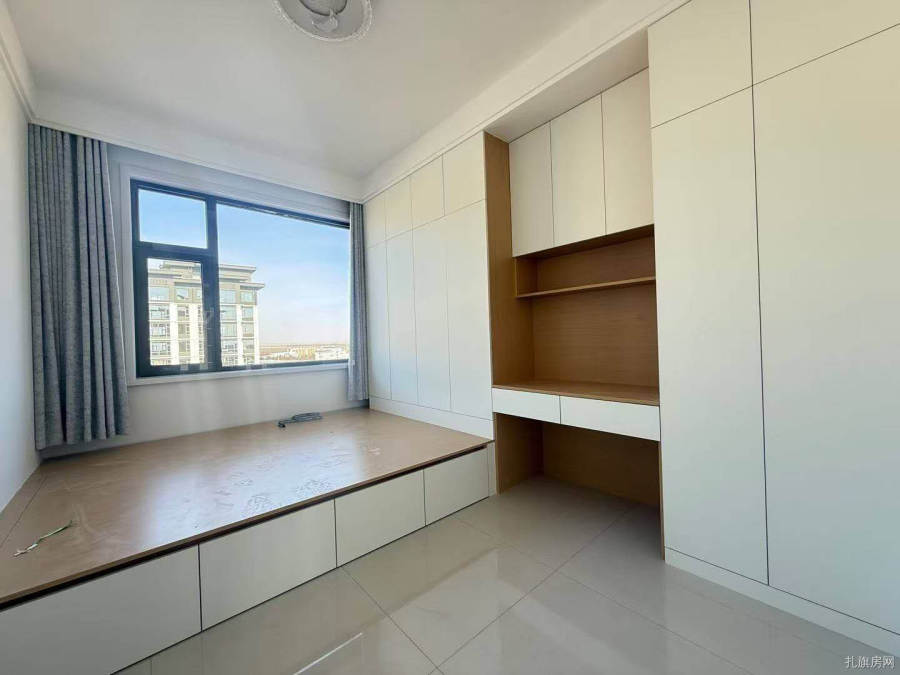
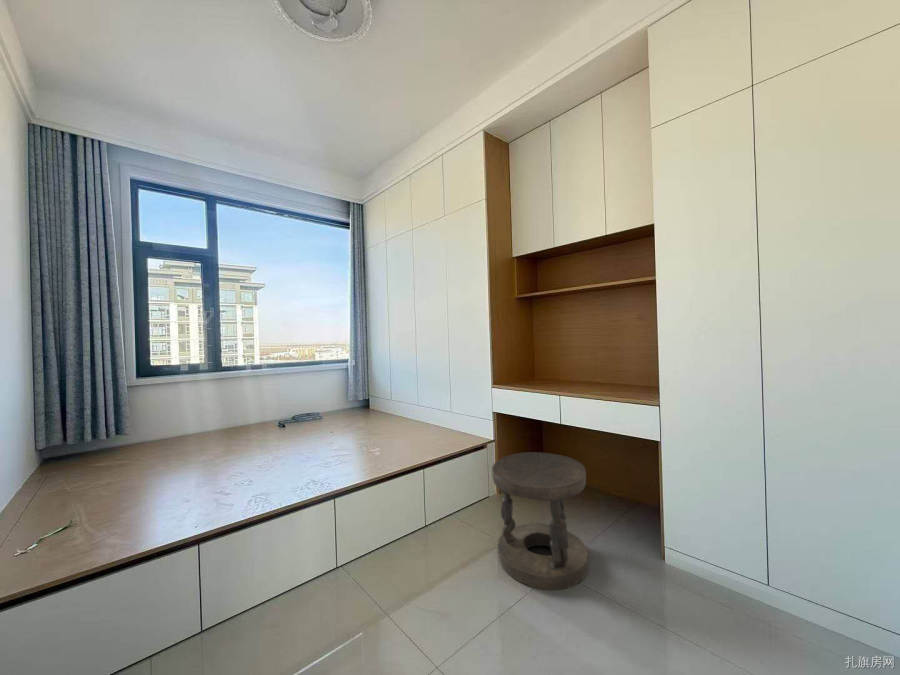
+ stool (539, 523)
